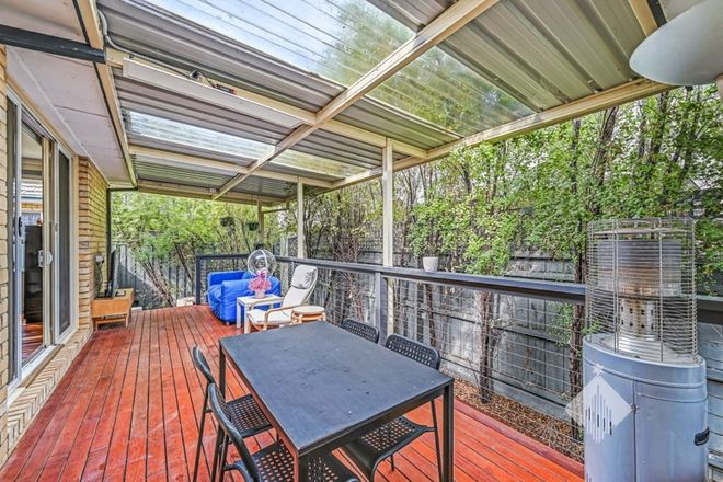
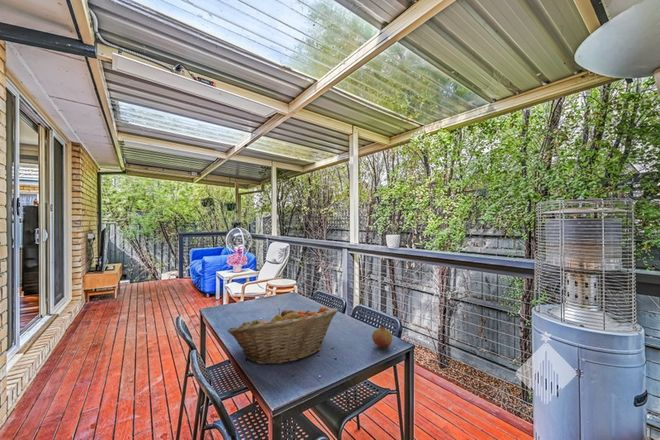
+ fruit (382, 335)
+ fruit basket (285, 328)
